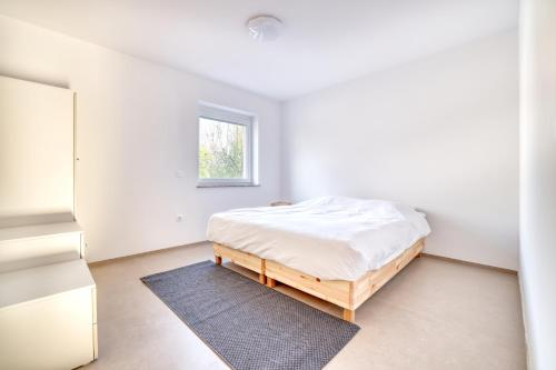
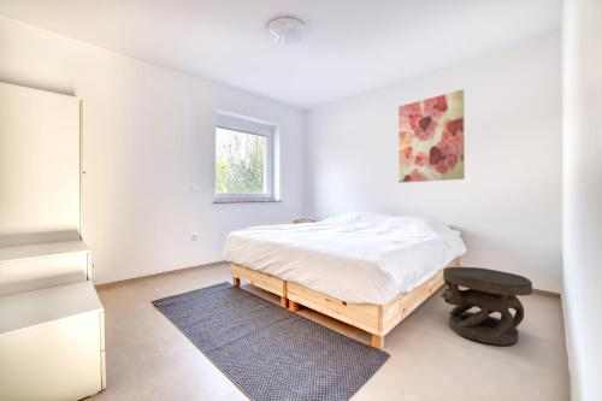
+ side table (482, 301)
+ wall art (429, 140)
